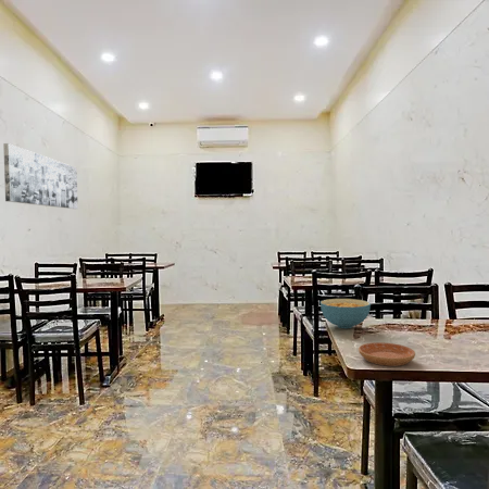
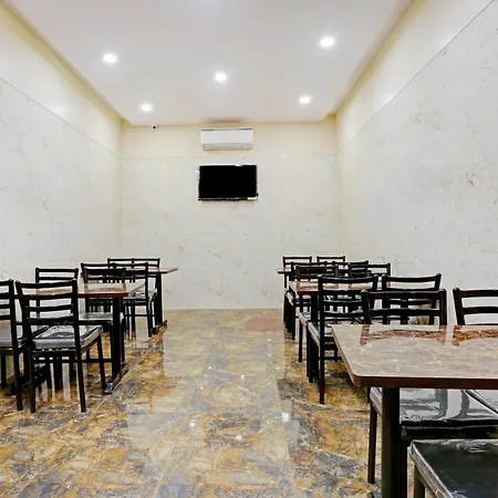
- cereal bowl (344, 314)
- saucer (386, 354)
- wall art (47, 181)
